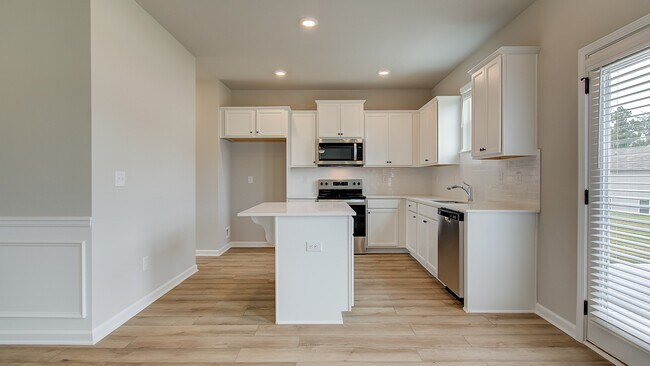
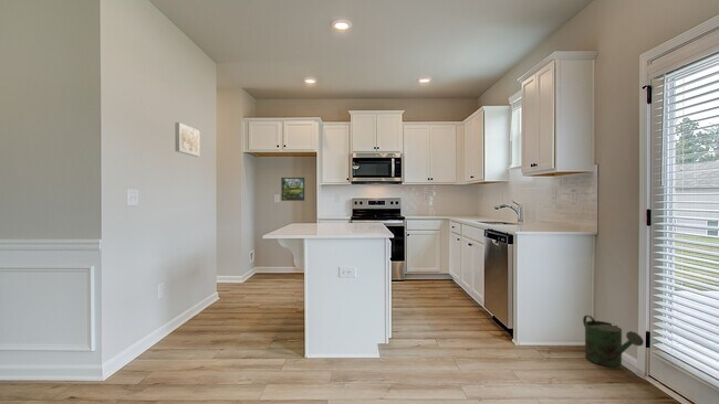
+ watering can (608, 341)
+ wall art (188, 140)
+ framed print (292, 189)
